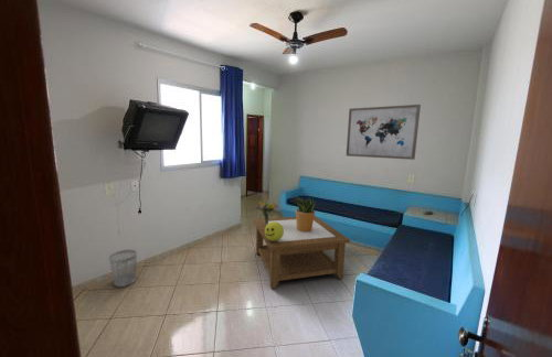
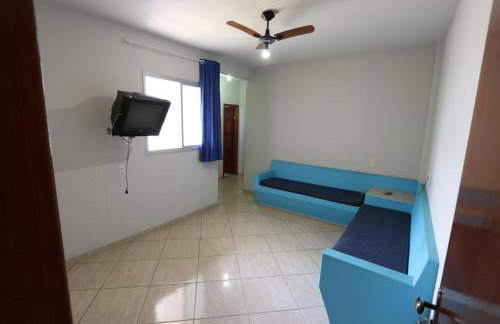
- bouquet (266, 212)
- potted plant (304, 213)
- wastebasket (124, 268)
- decorative sphere (274, 230)
- coffee table (296, 246)
- wall art (380, 132)
